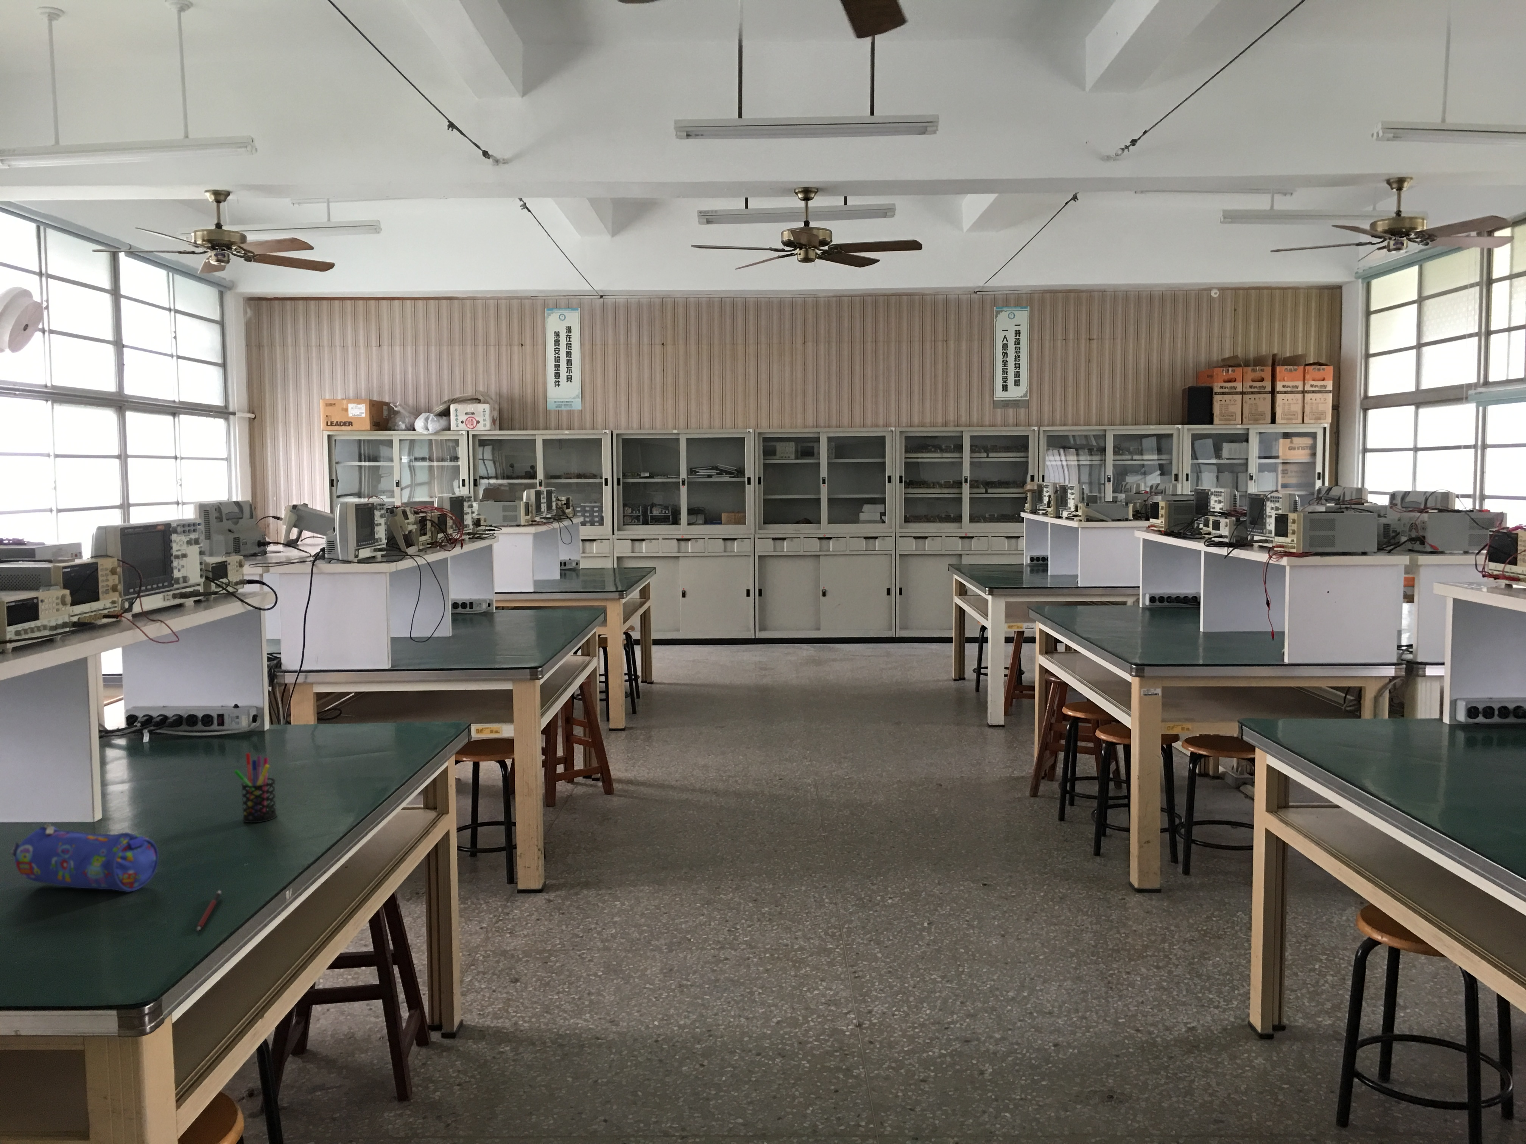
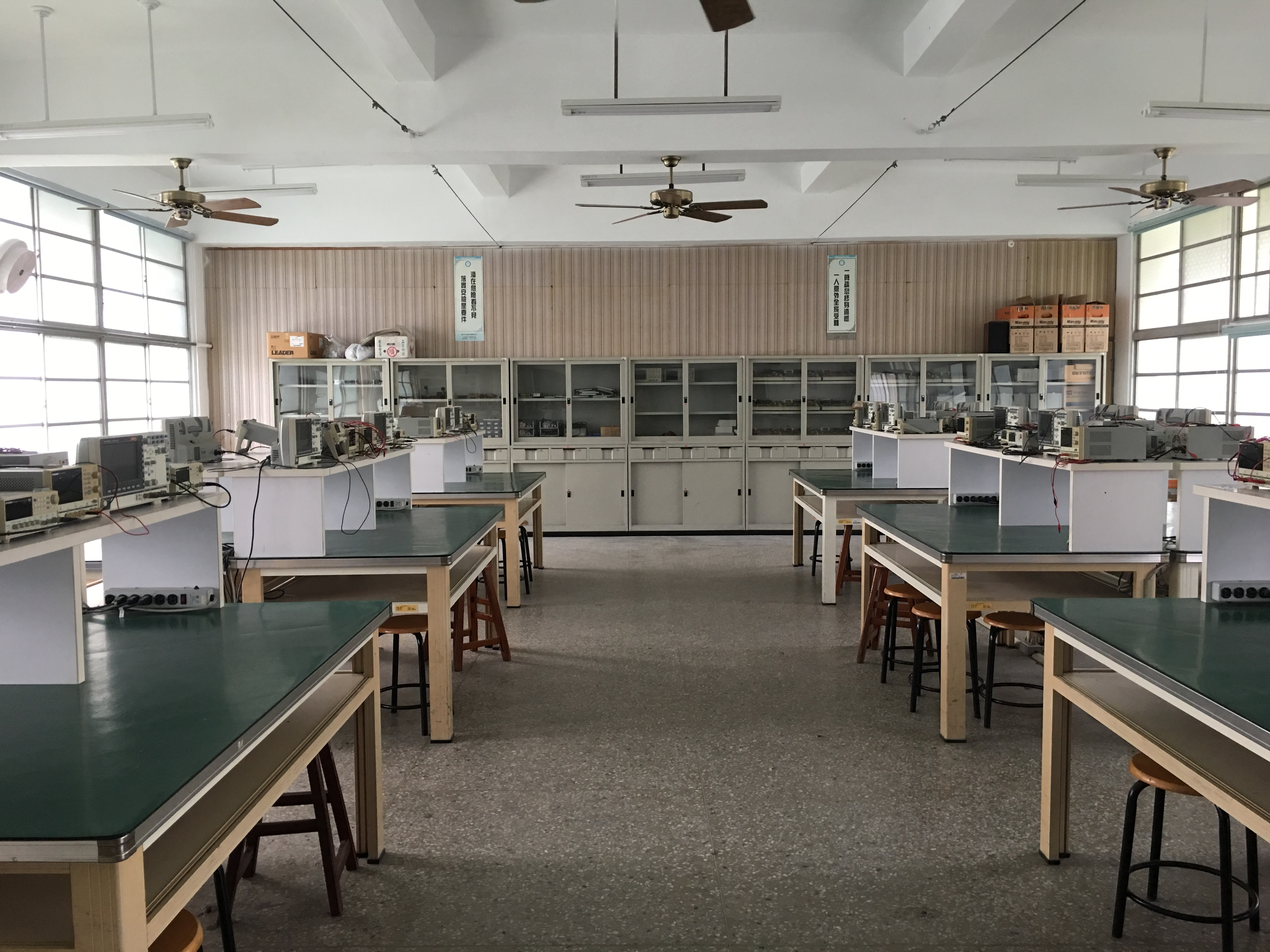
- pen holder (254, 787)
- pencil case (87, 857)
- pen (209, 908)
